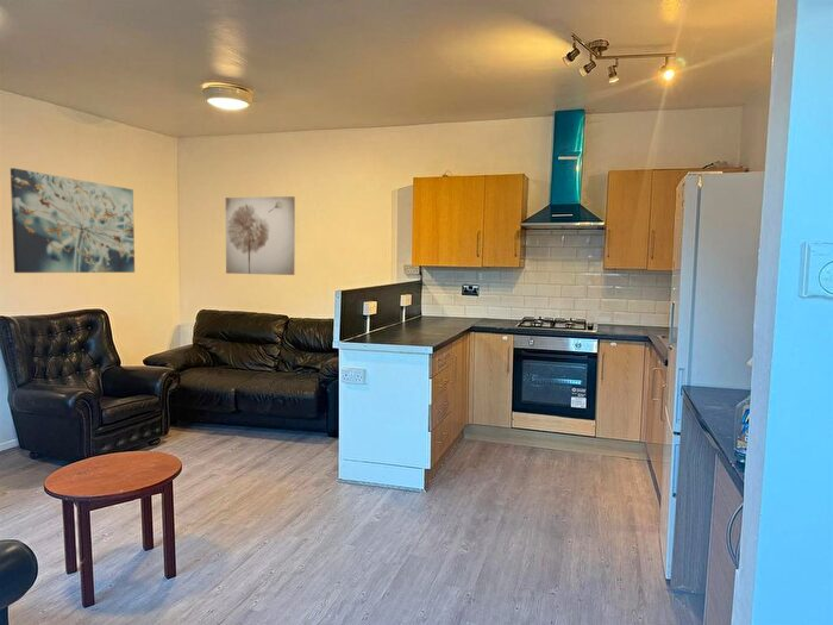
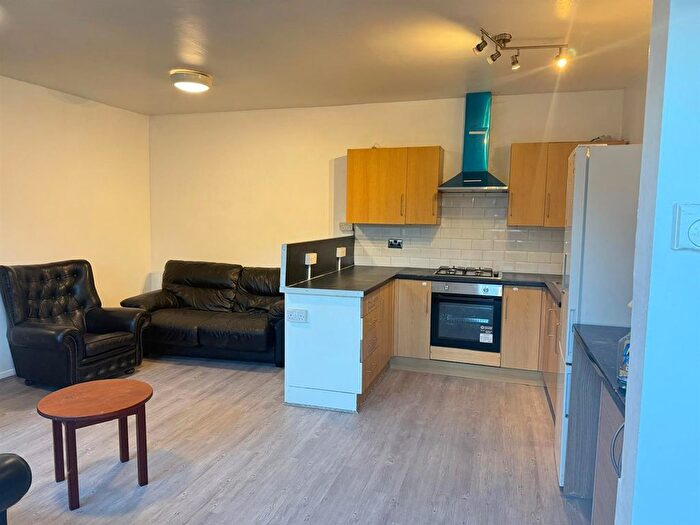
- wall art (80, 226)
- wall art (259, 236)
